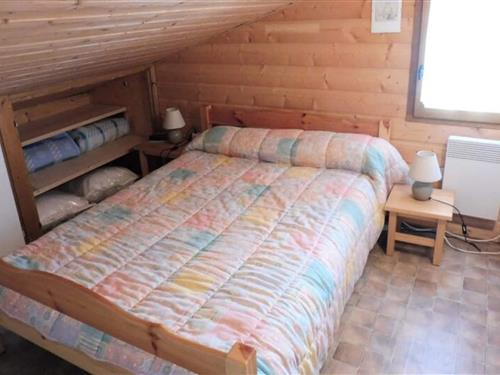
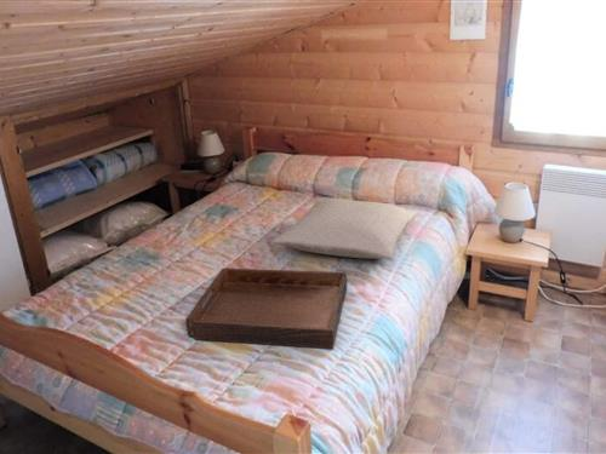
+ pillow (349, 226)
+ serving tray (271, 303)
